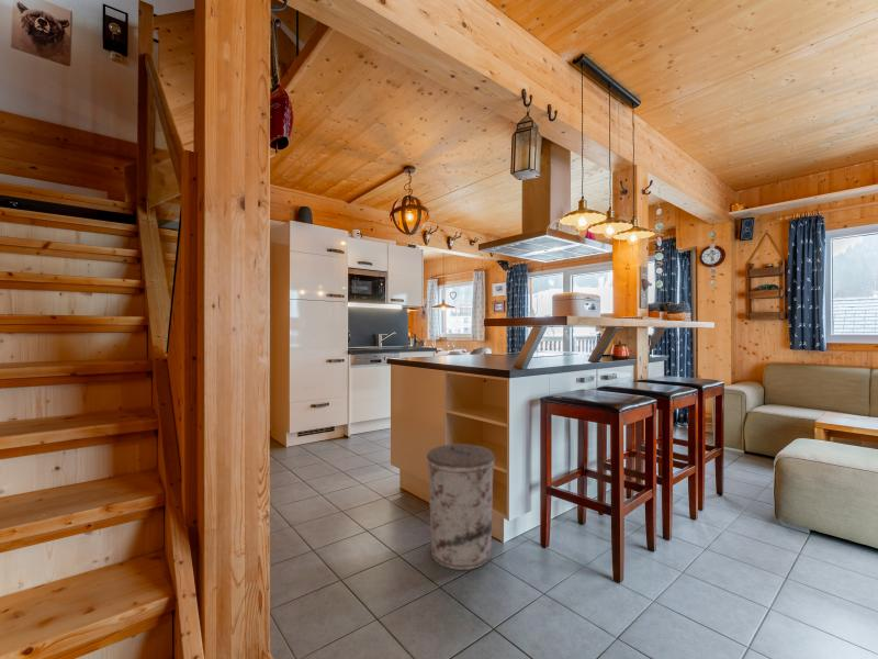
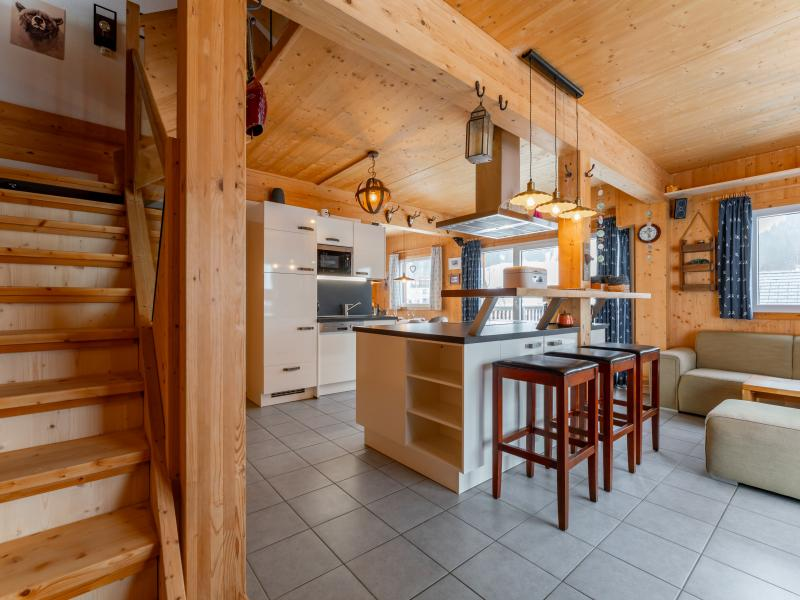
- trash can (460, 500)
